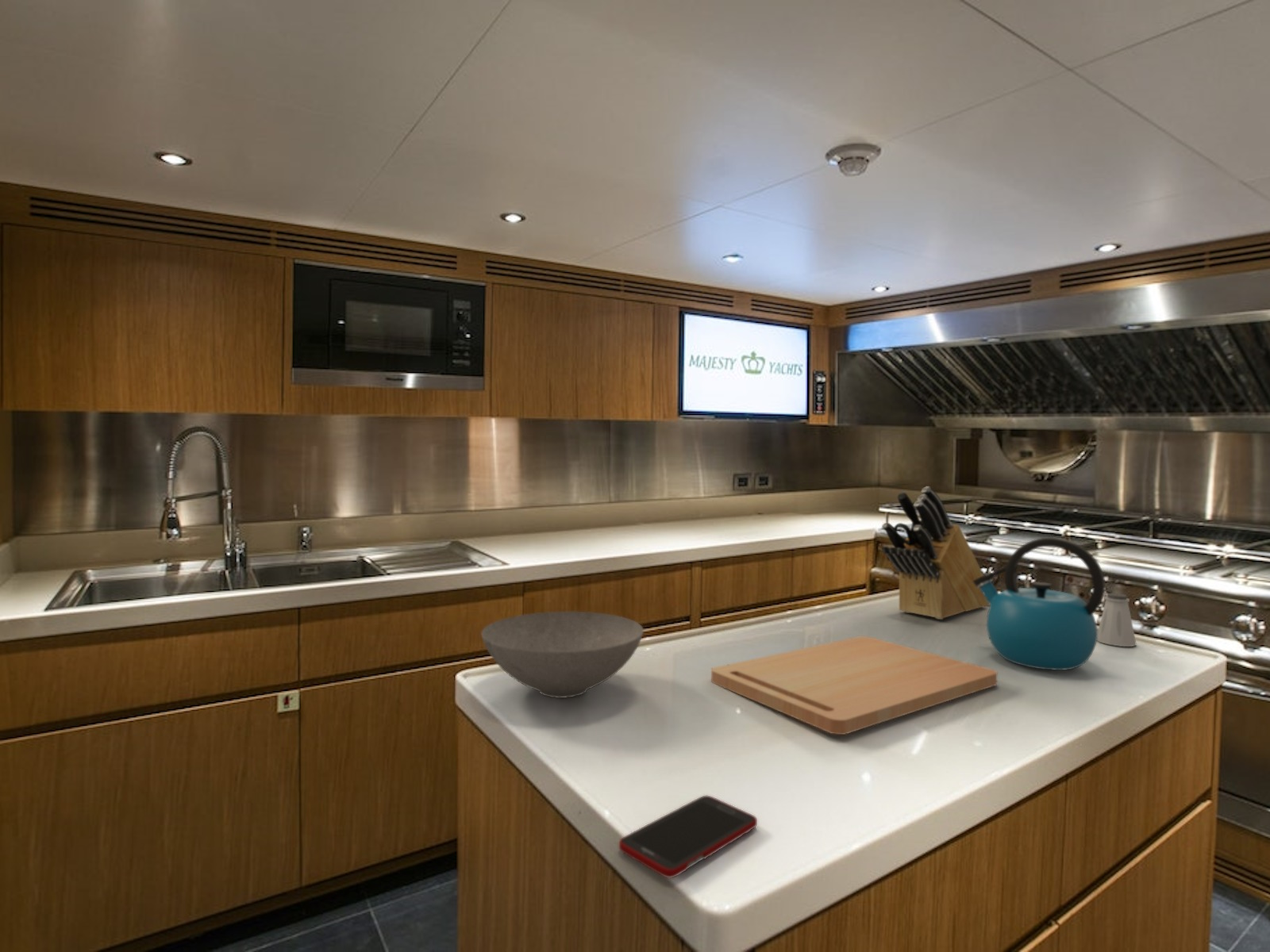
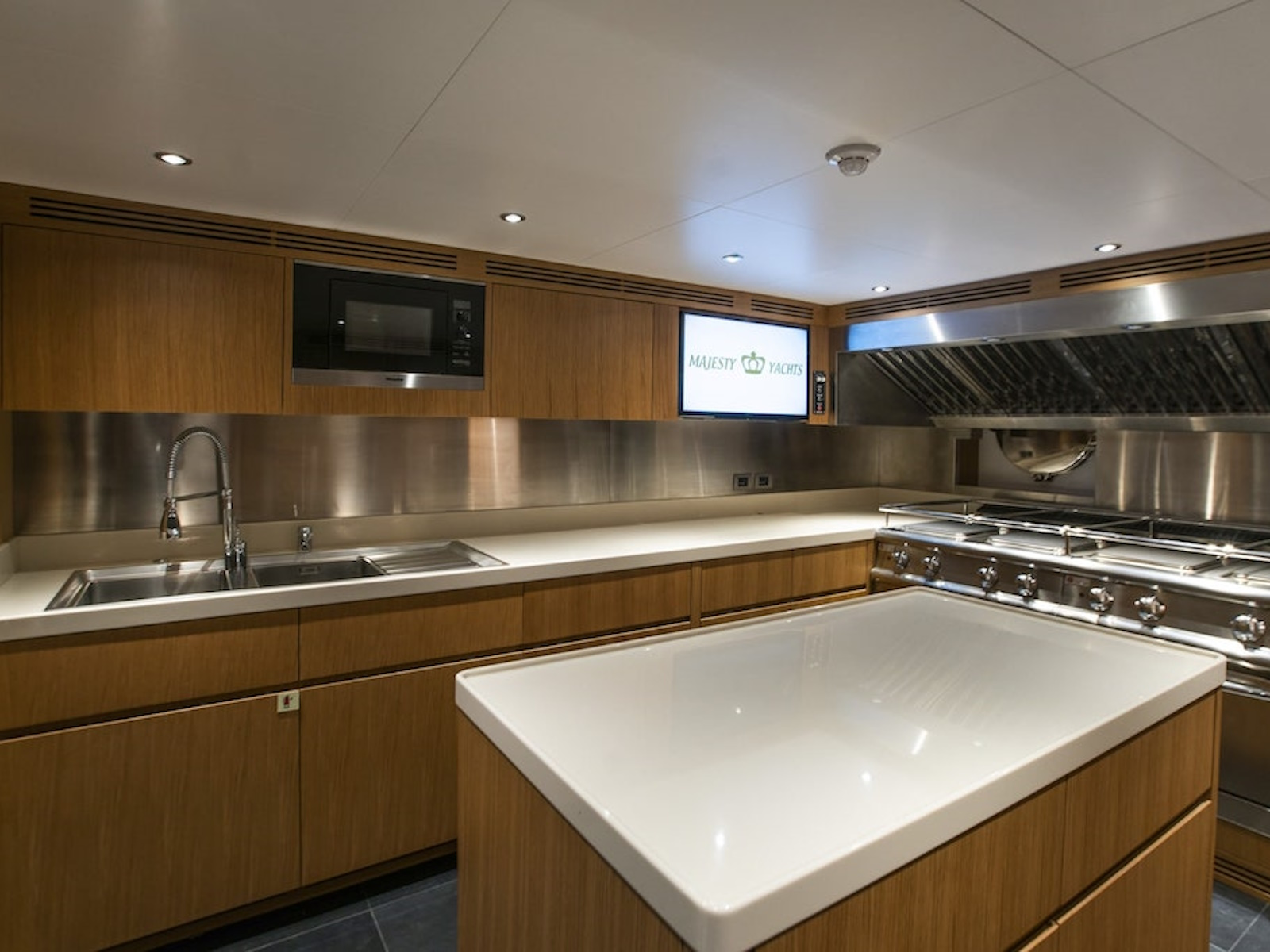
- saltshaker (1116, 618)
- kettle (1034, 598)
- knife block (938, 548)
- cell phone (690, 833)
- cutting board (853, 676)
- bowl (563, 659)
